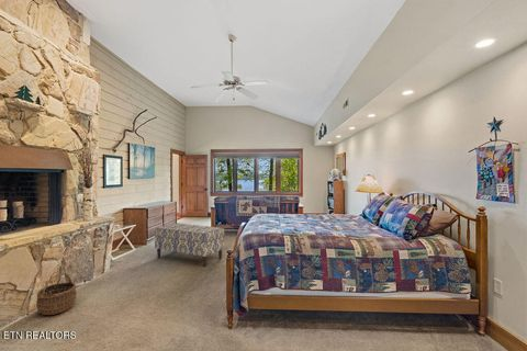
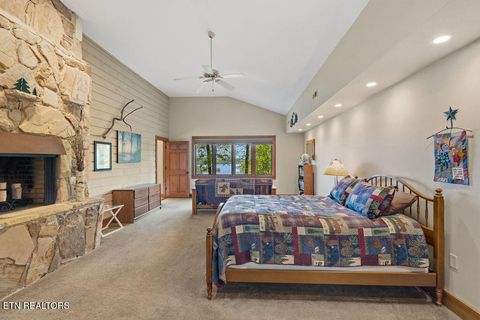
- bench (189, 242)
- wicker basket (56, 291)
